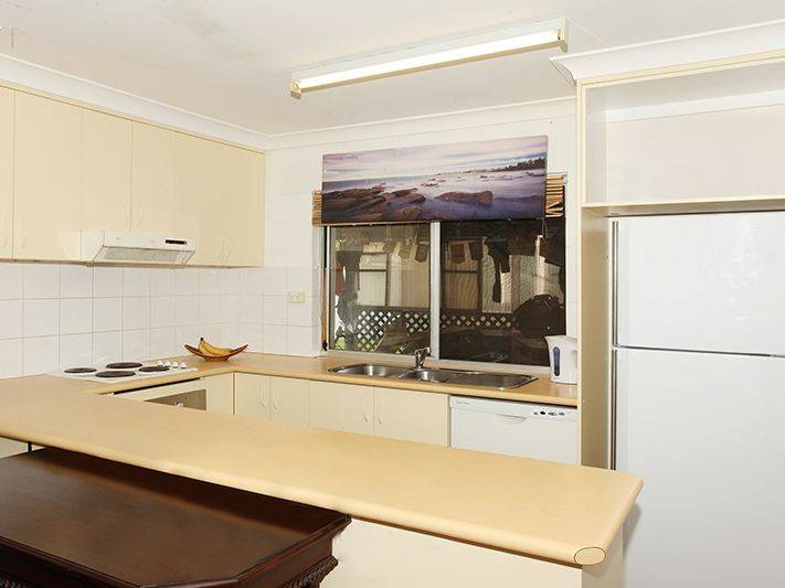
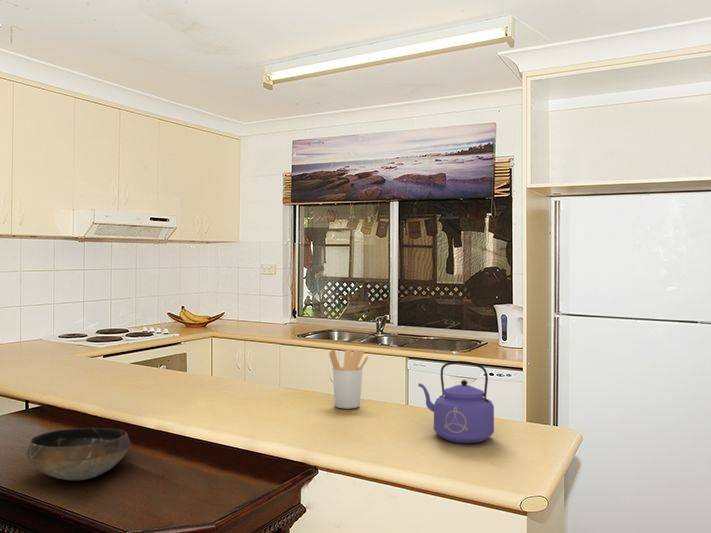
+ bowl (79, 455)
+ utensil holder (349, 376)
+ kettle (454, 397)
